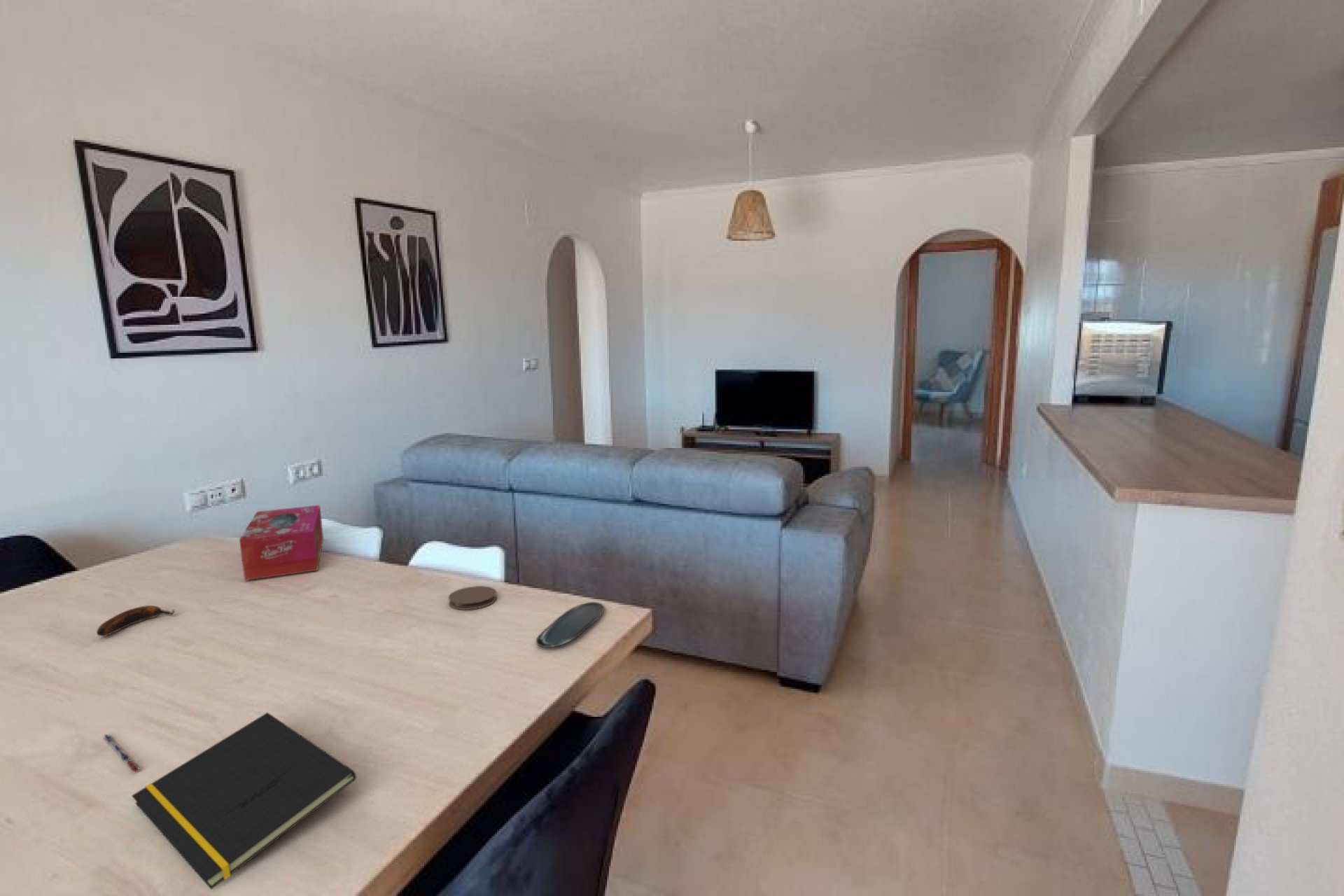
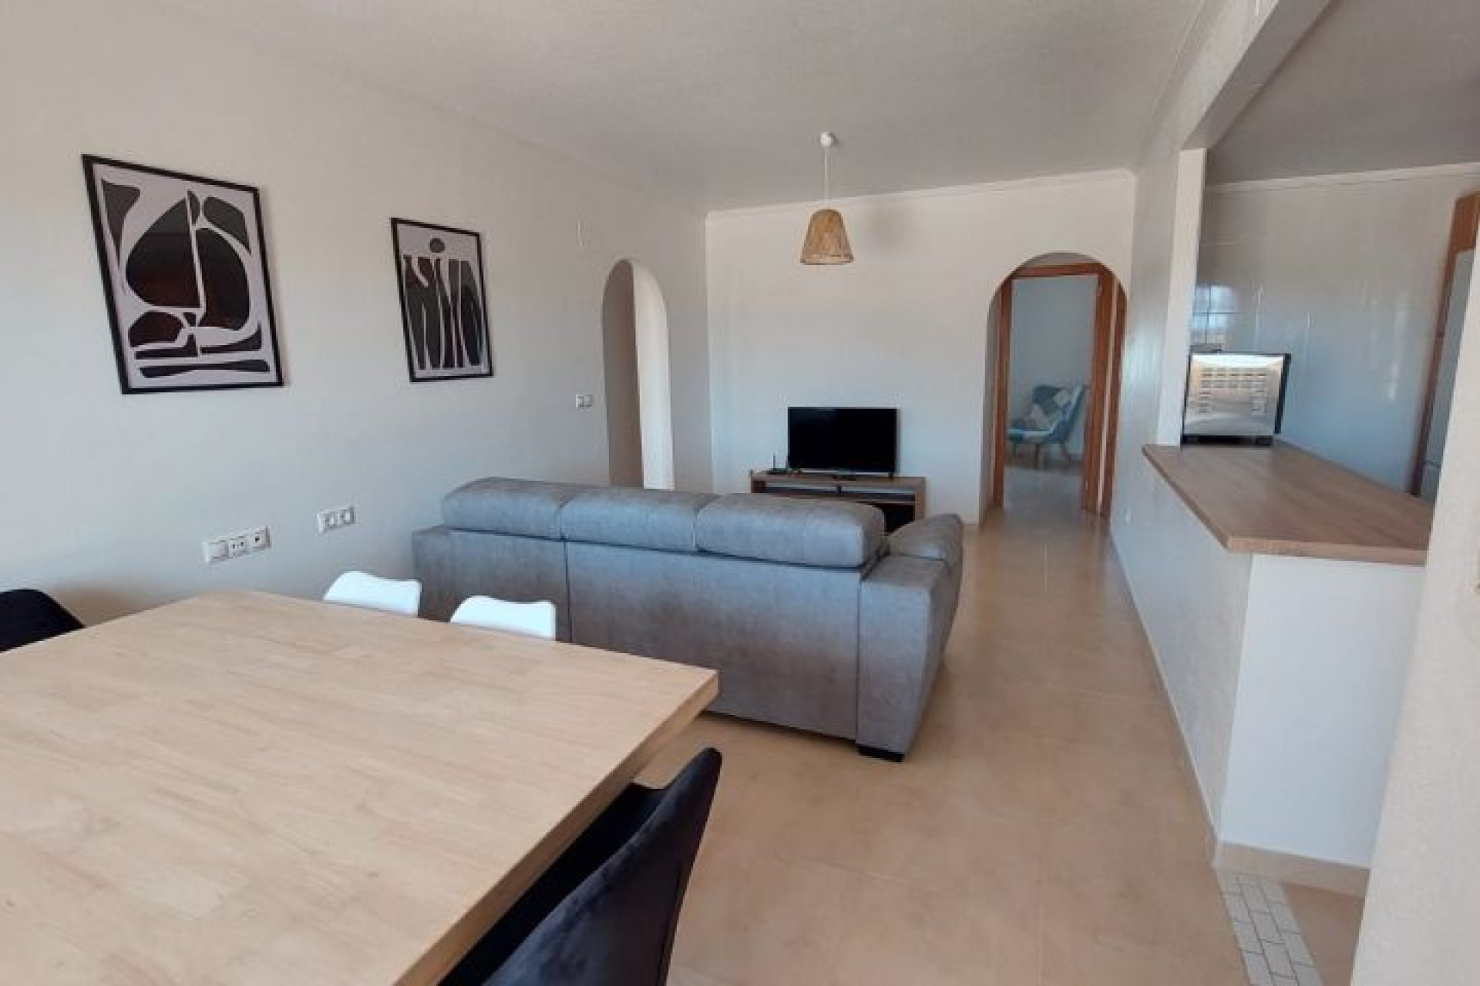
- coaster (472, 597)
- tissue box (286, 539)
- oval tray (572, 622)
- notepad (244, 787)
- pen (120, 751)
- banana (138, 619)
